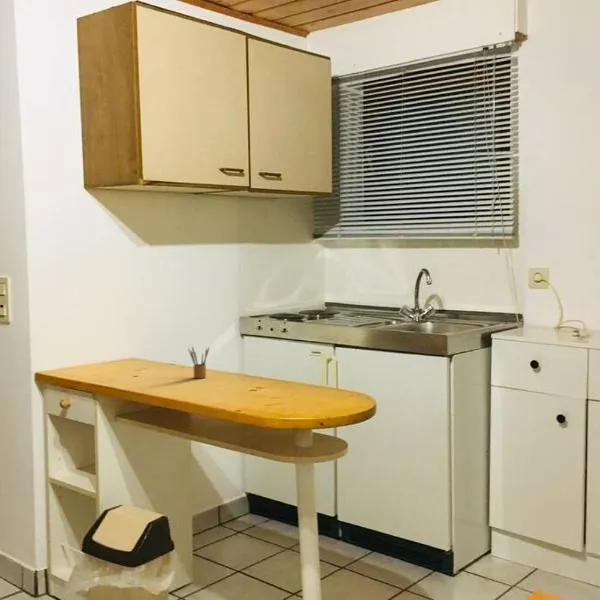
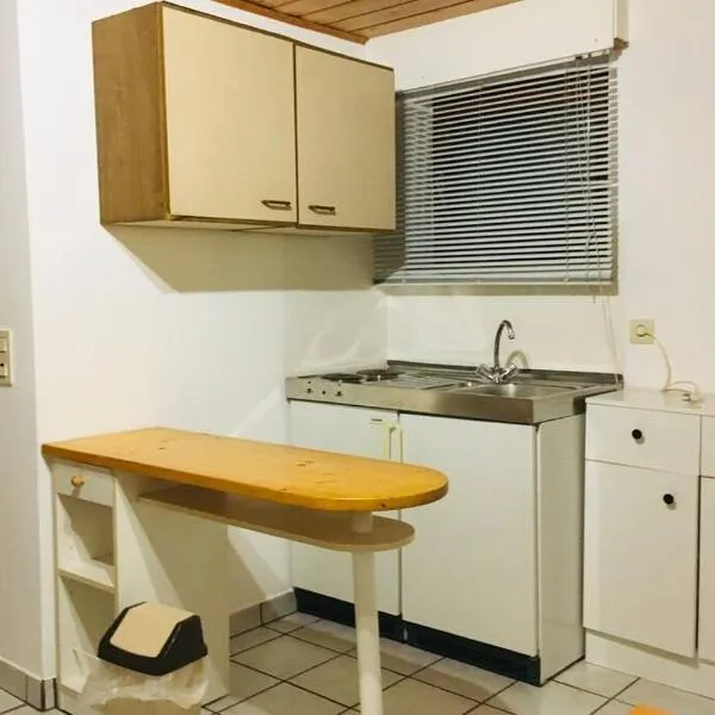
- pencil box (201, 361)
